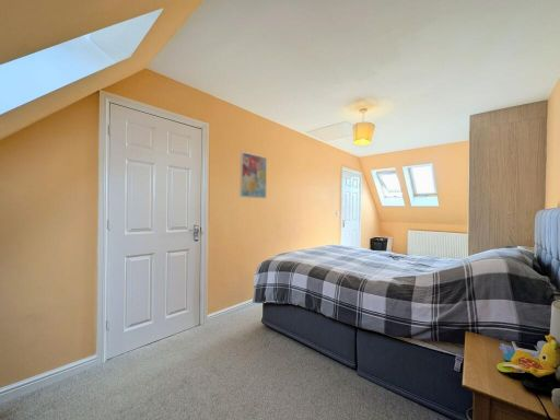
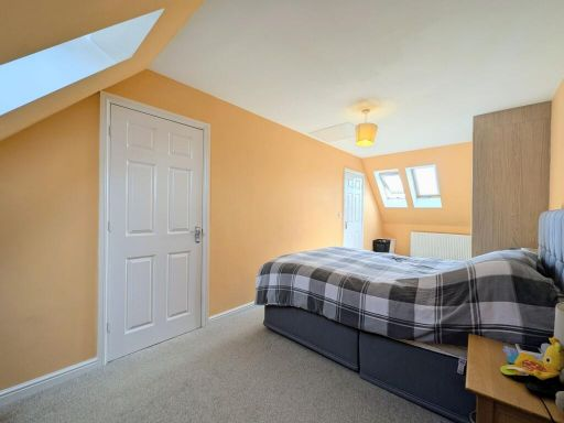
- wall art (254, 176)
